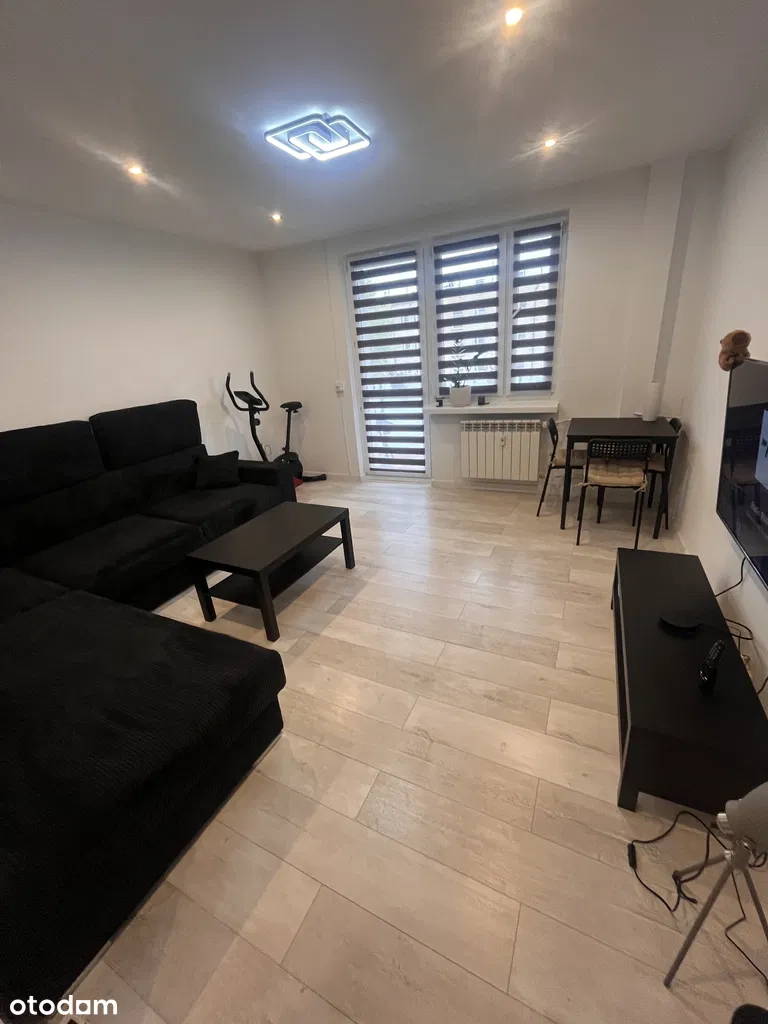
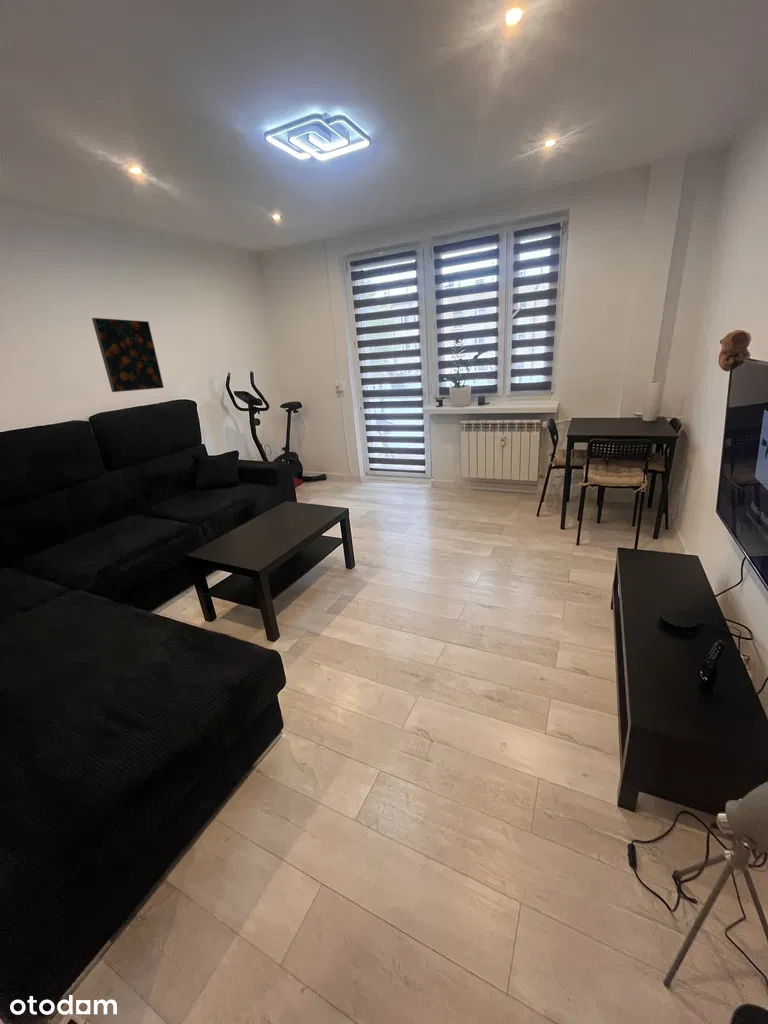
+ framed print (130, 355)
